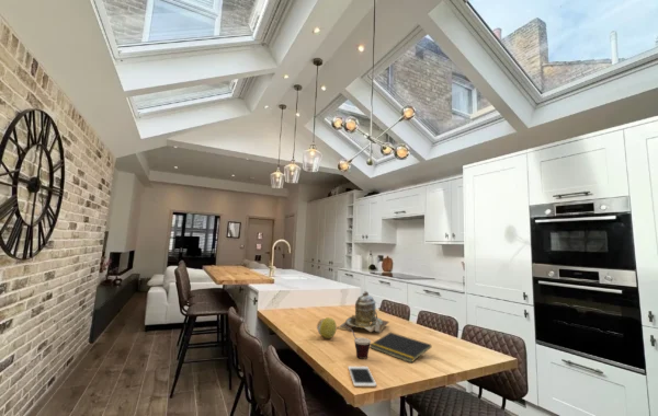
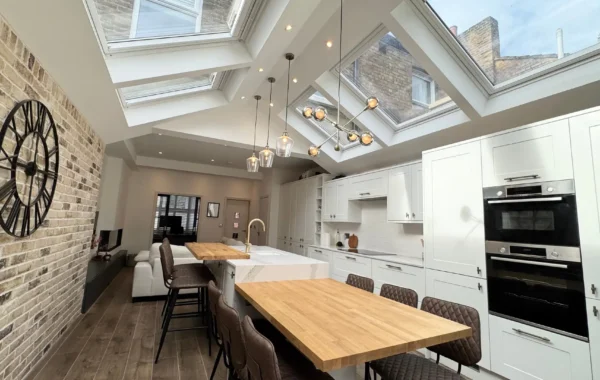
- fruit (326, 327)
- cell phone (361, 375)
- teapot (363, 308)
- cup (355, 340)
- notepad (399, 346)
